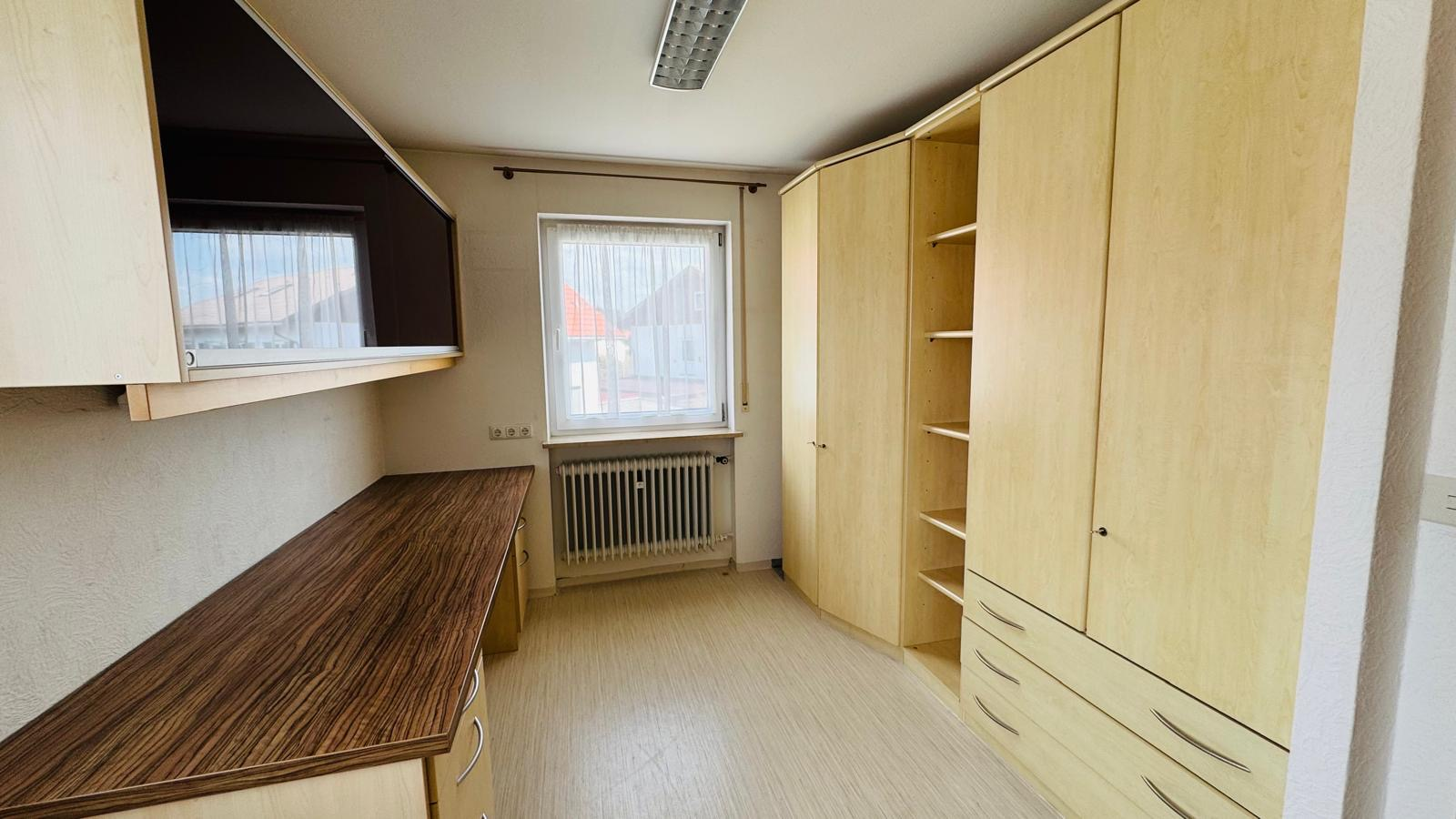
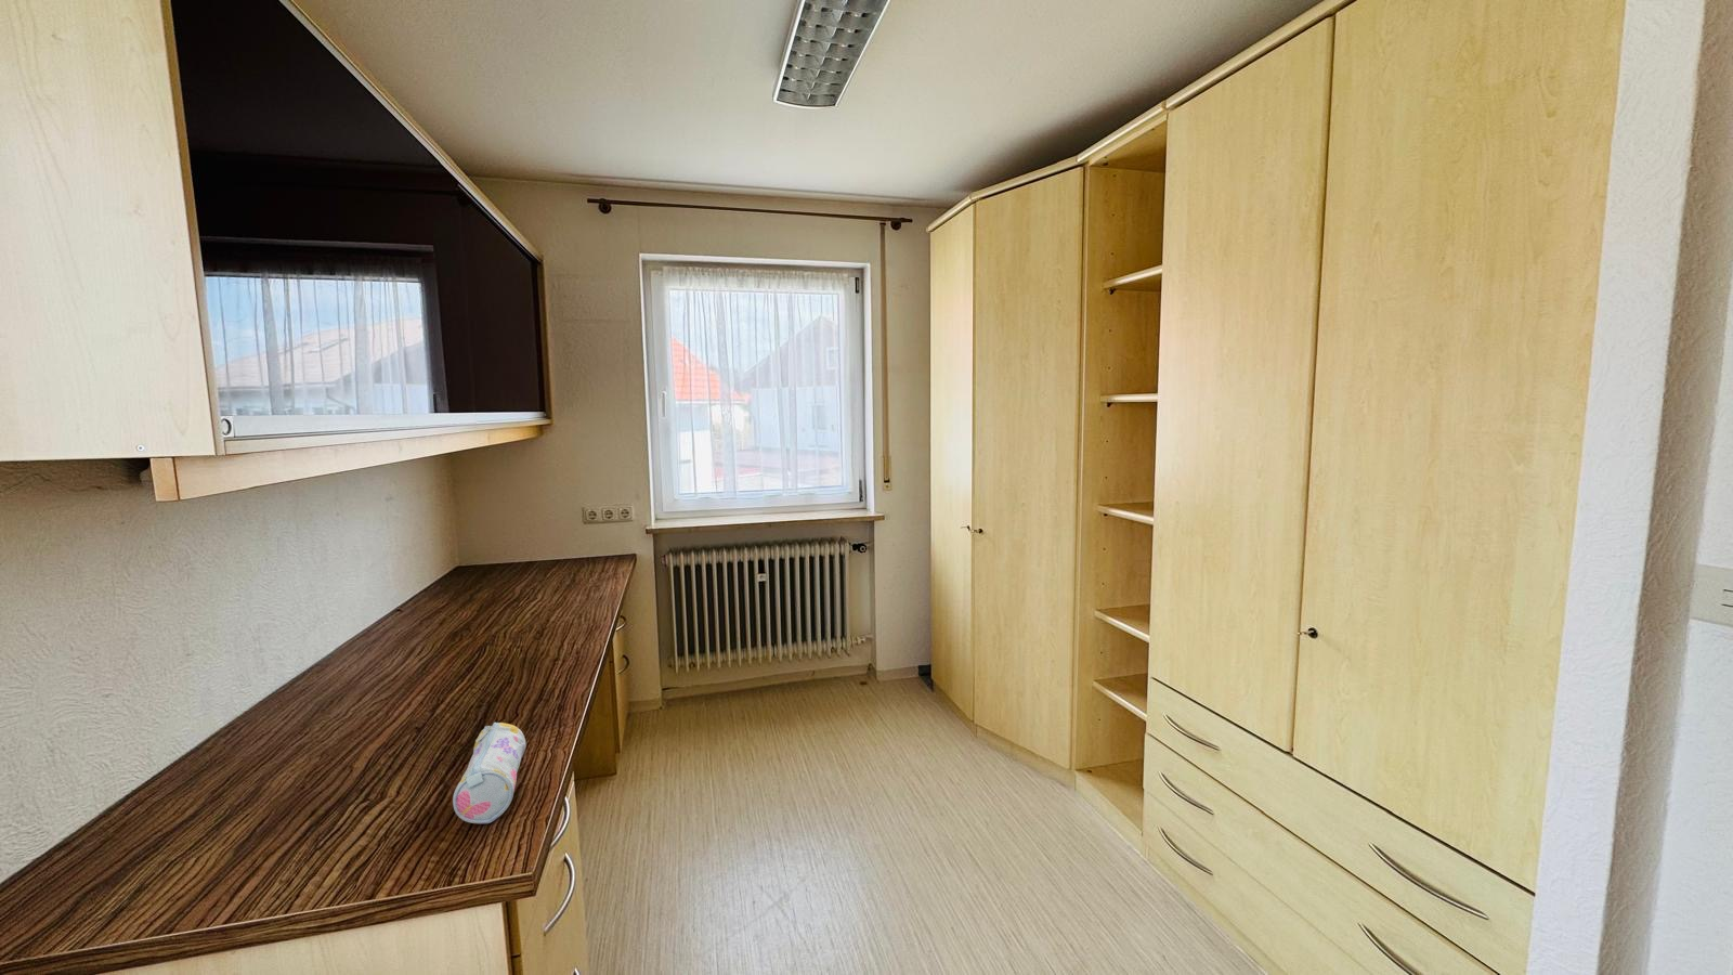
+ pencil case (492, 768)
